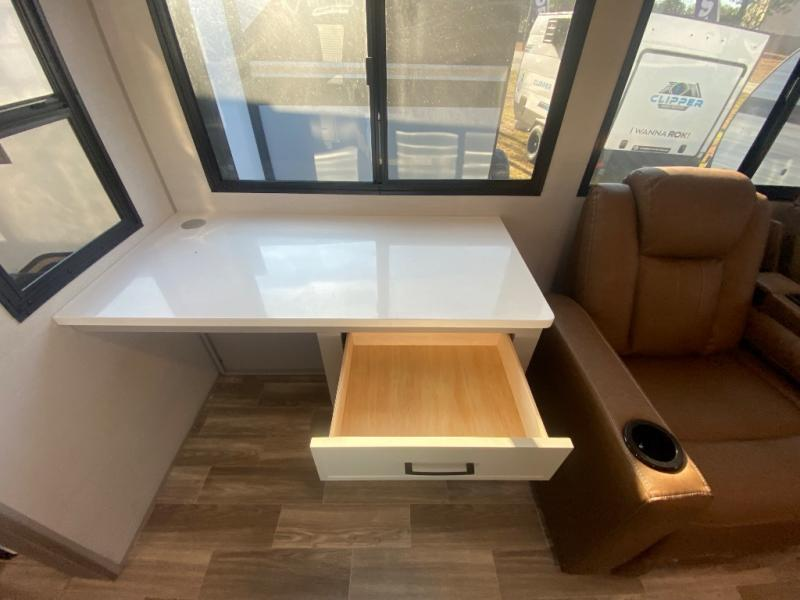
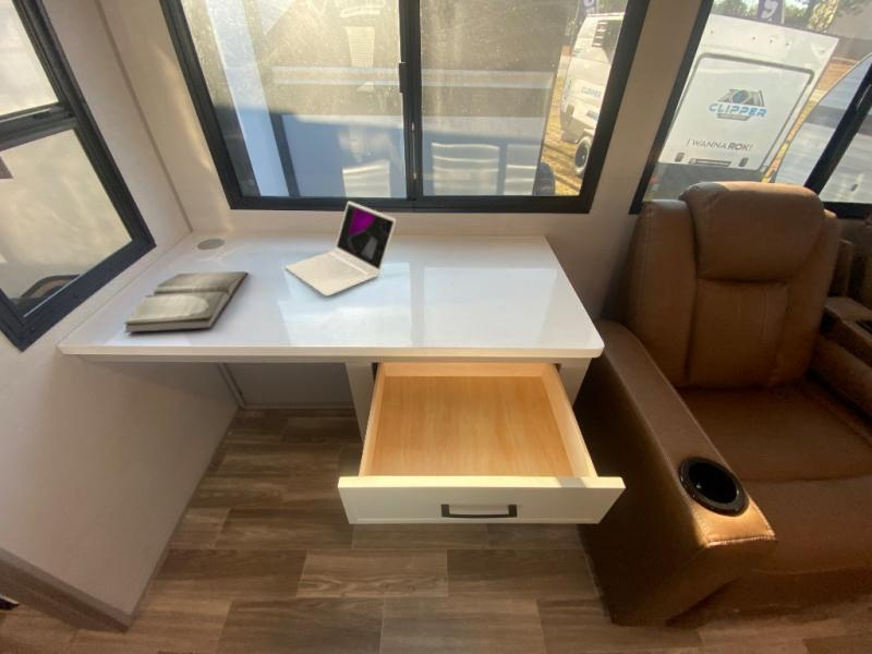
+ laptop (338, 241)
+ hardback book (192, 294)
